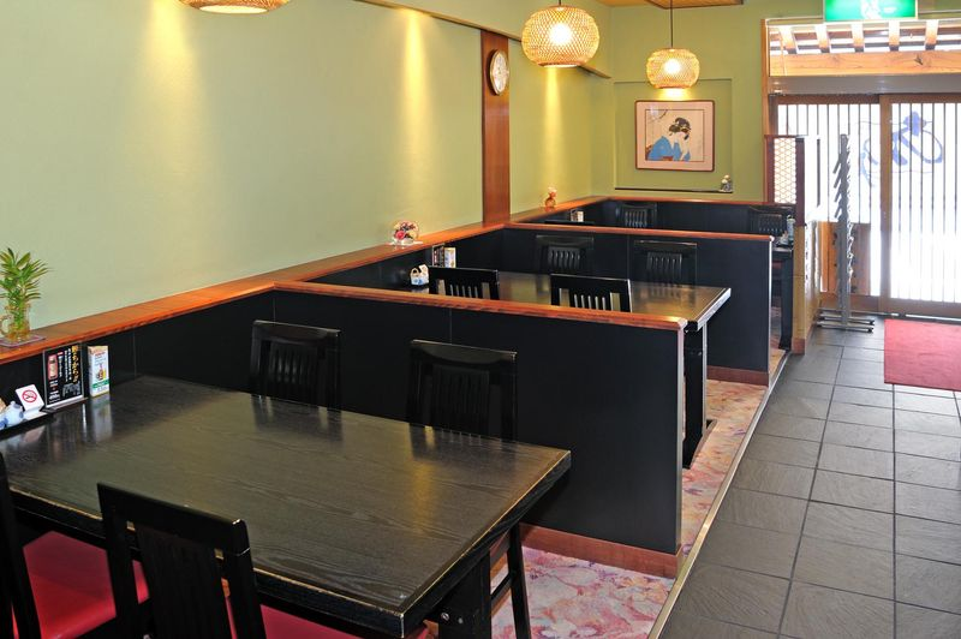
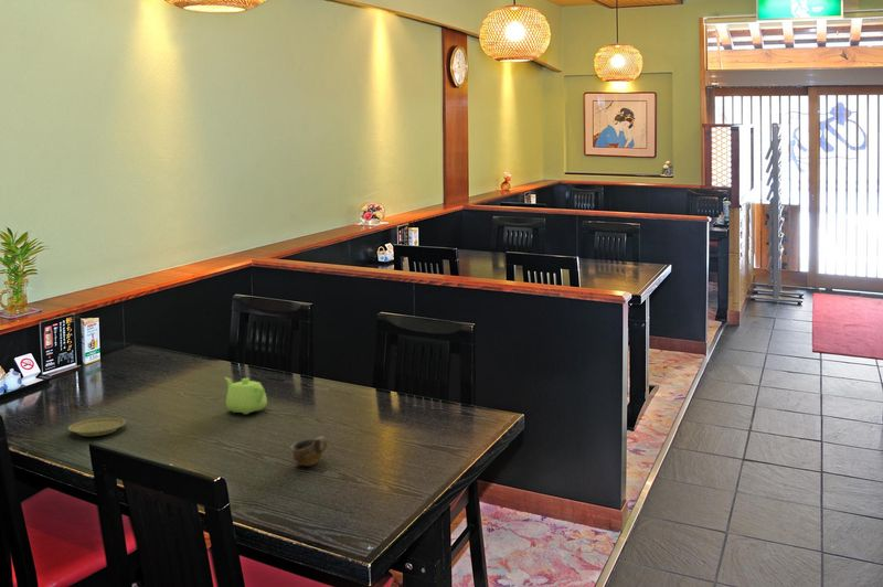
+ teapot (244, 394)
+ plate (97, 427)
+ cup (307, 450)
